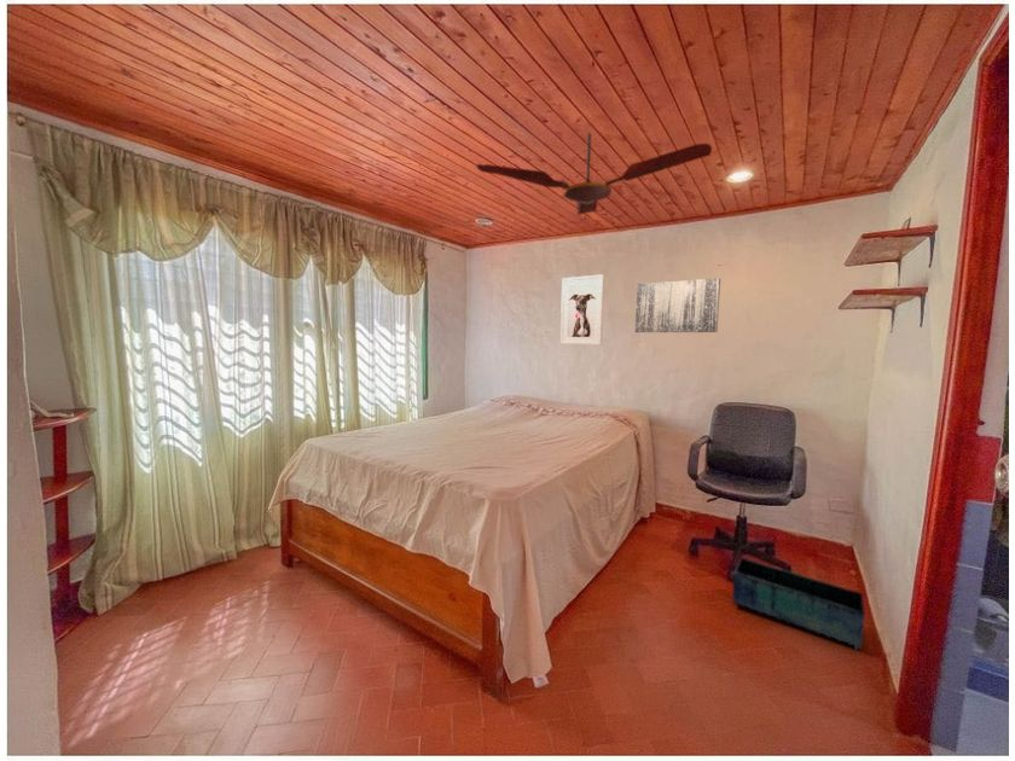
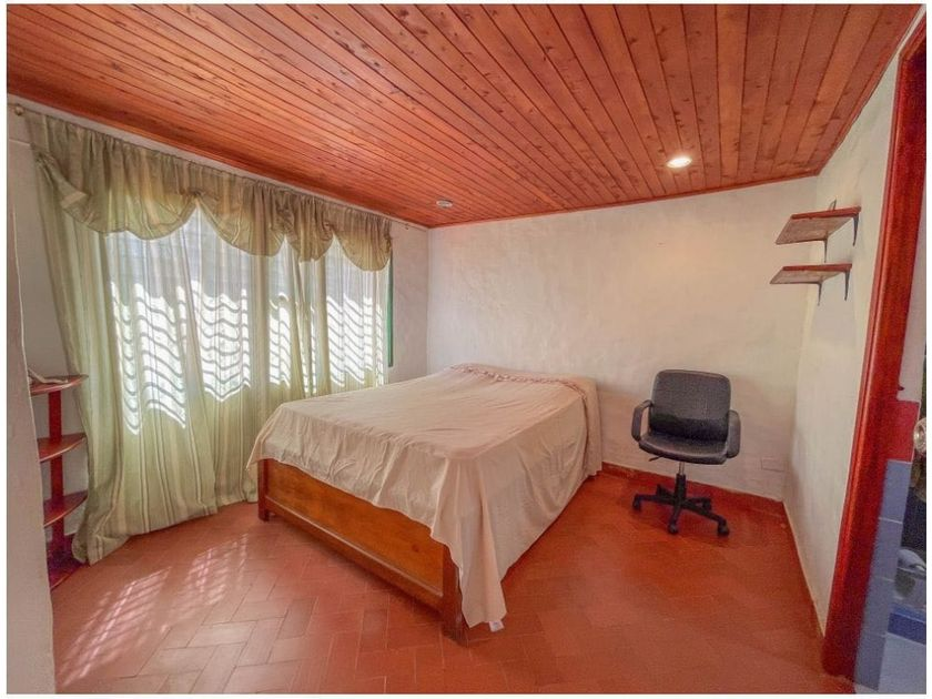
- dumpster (791, 599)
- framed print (581, 310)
- wall art (674, 307)
- ceiling fan (586, 176)
